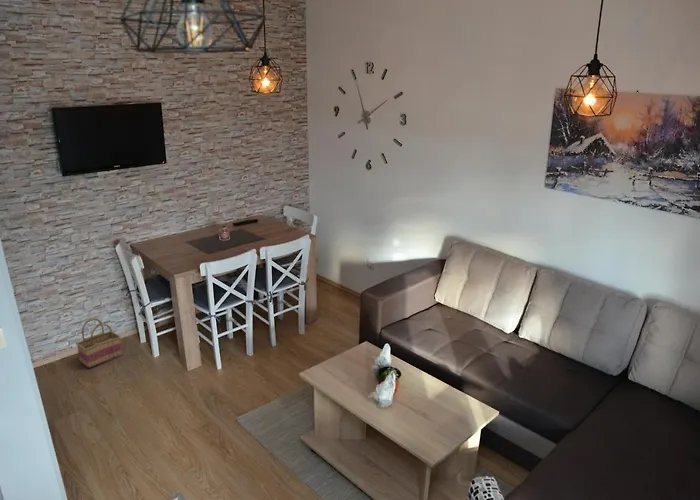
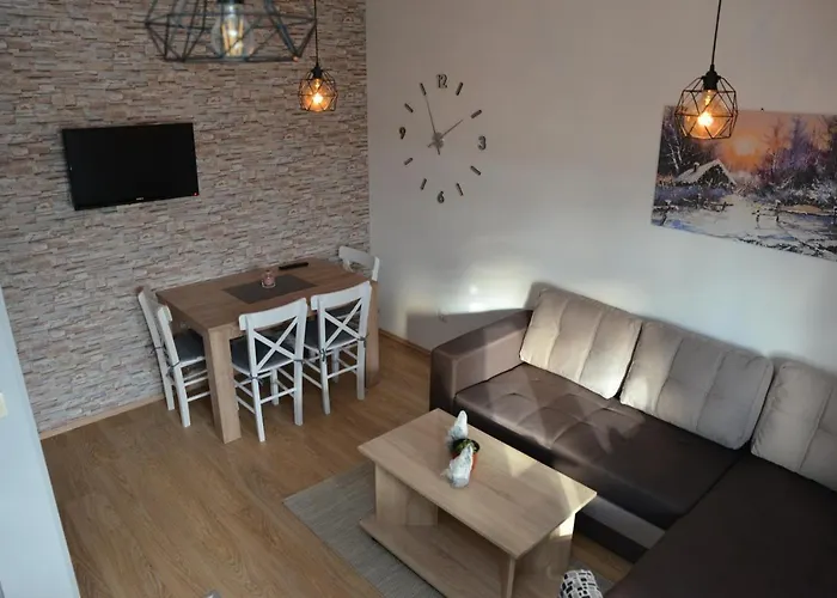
- basket (98, 340)
